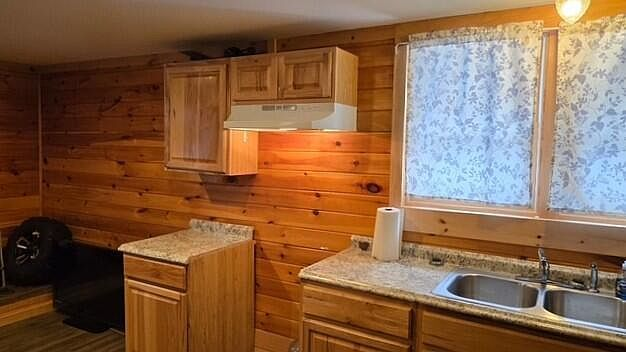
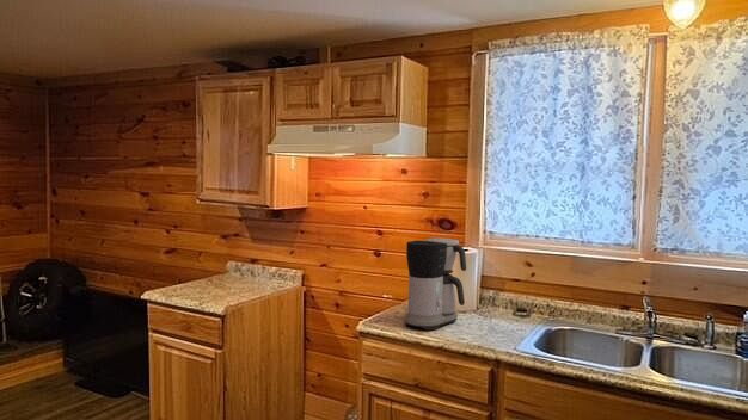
+ coffee maker (436, 282)
